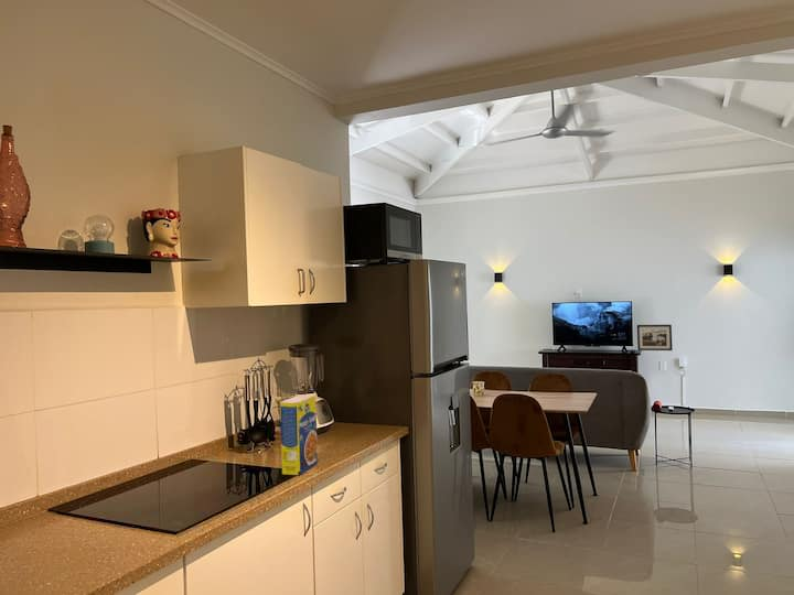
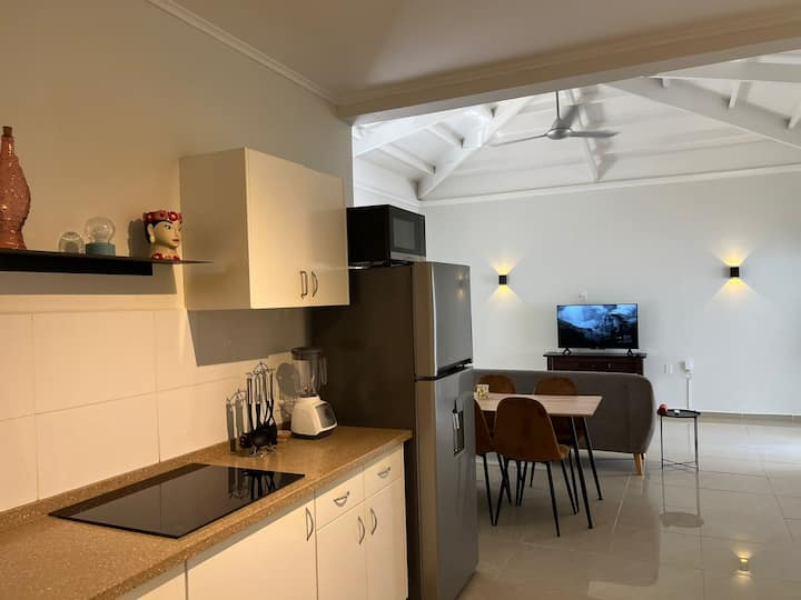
- legume (299, 433)
- picture frame (654, 337)
